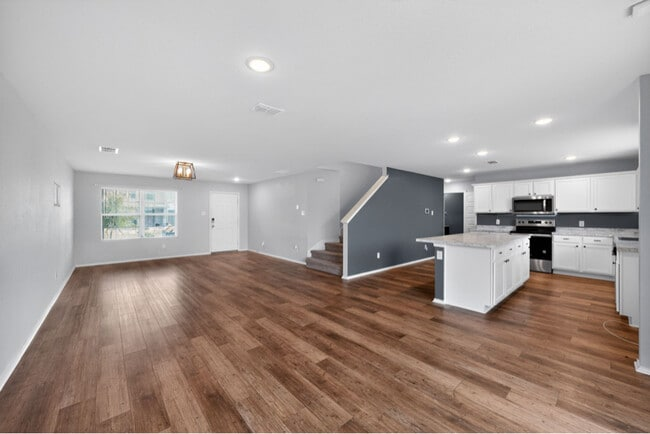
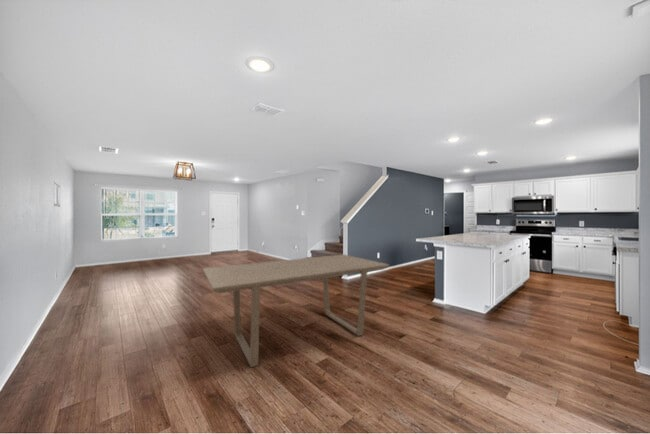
+ dining table (293, 282)
